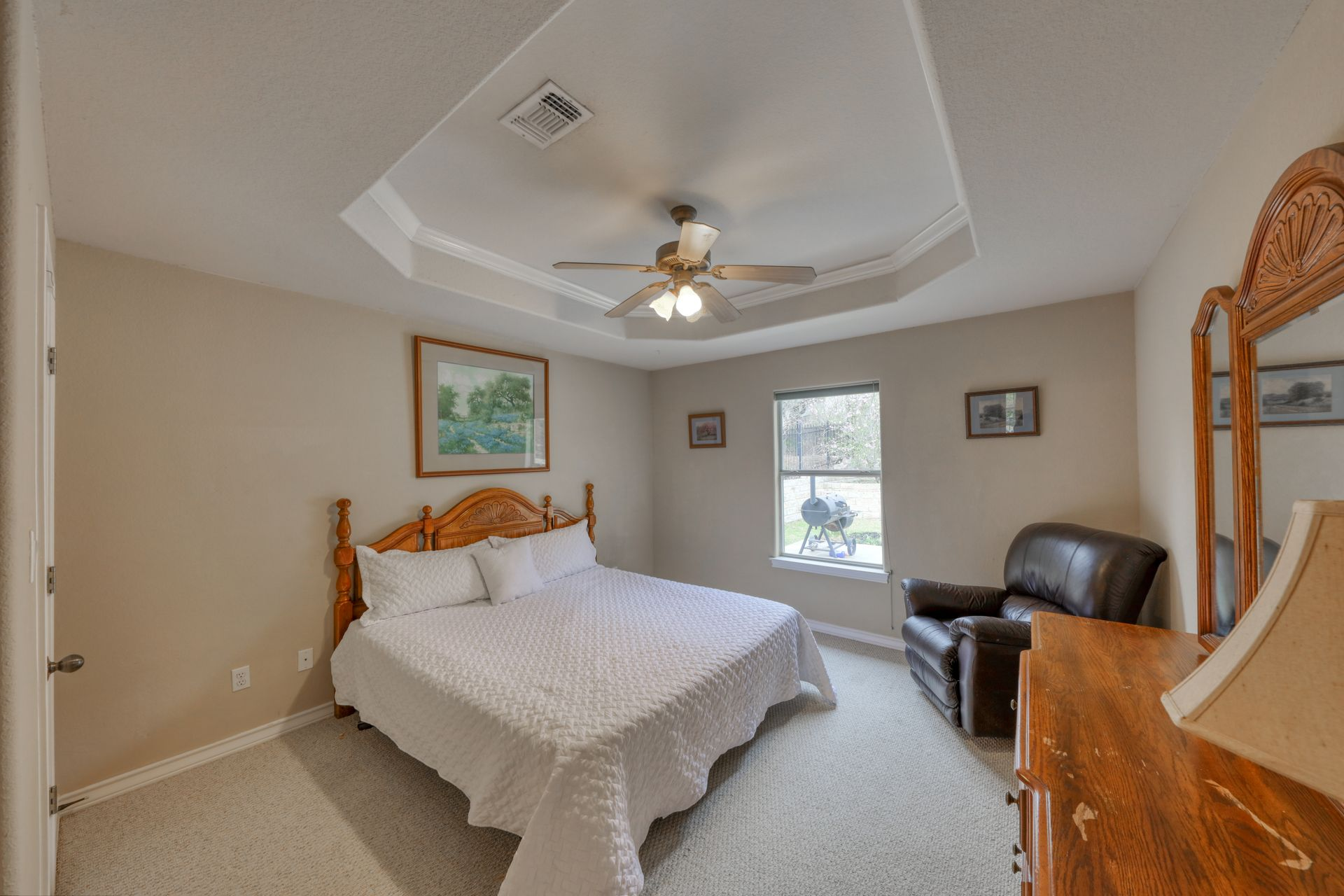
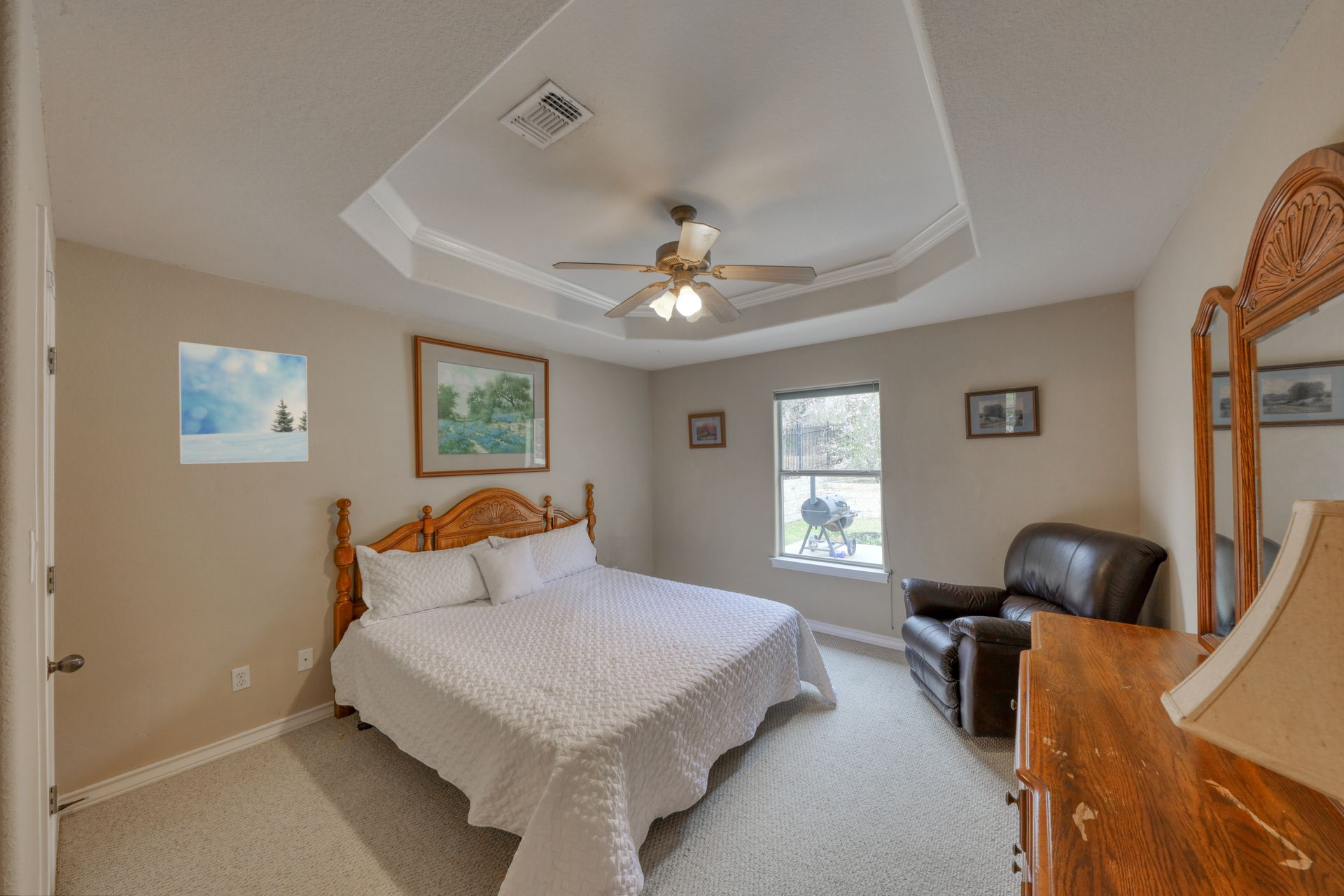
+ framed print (248, 406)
